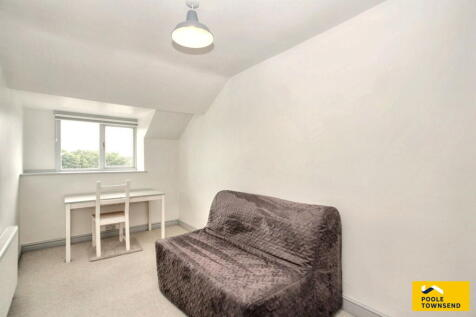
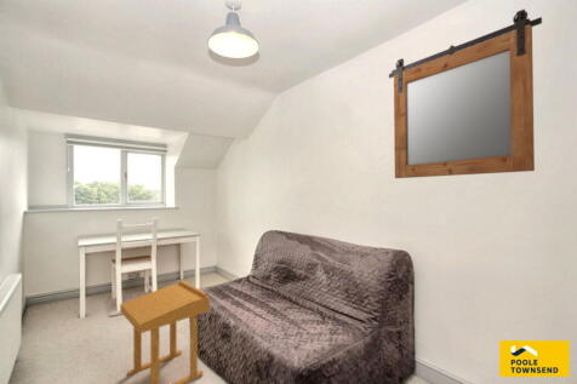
+ side table (170, 333)
+ mirror (450, 107)
